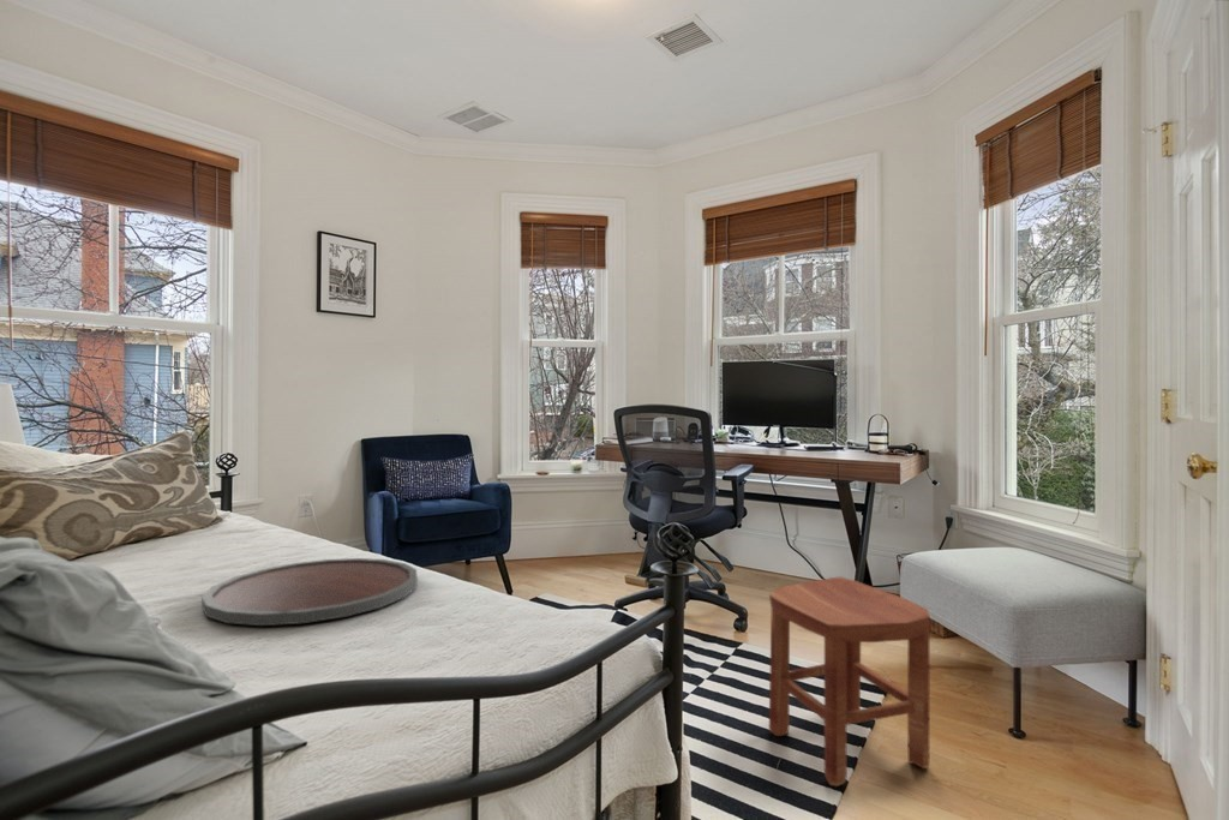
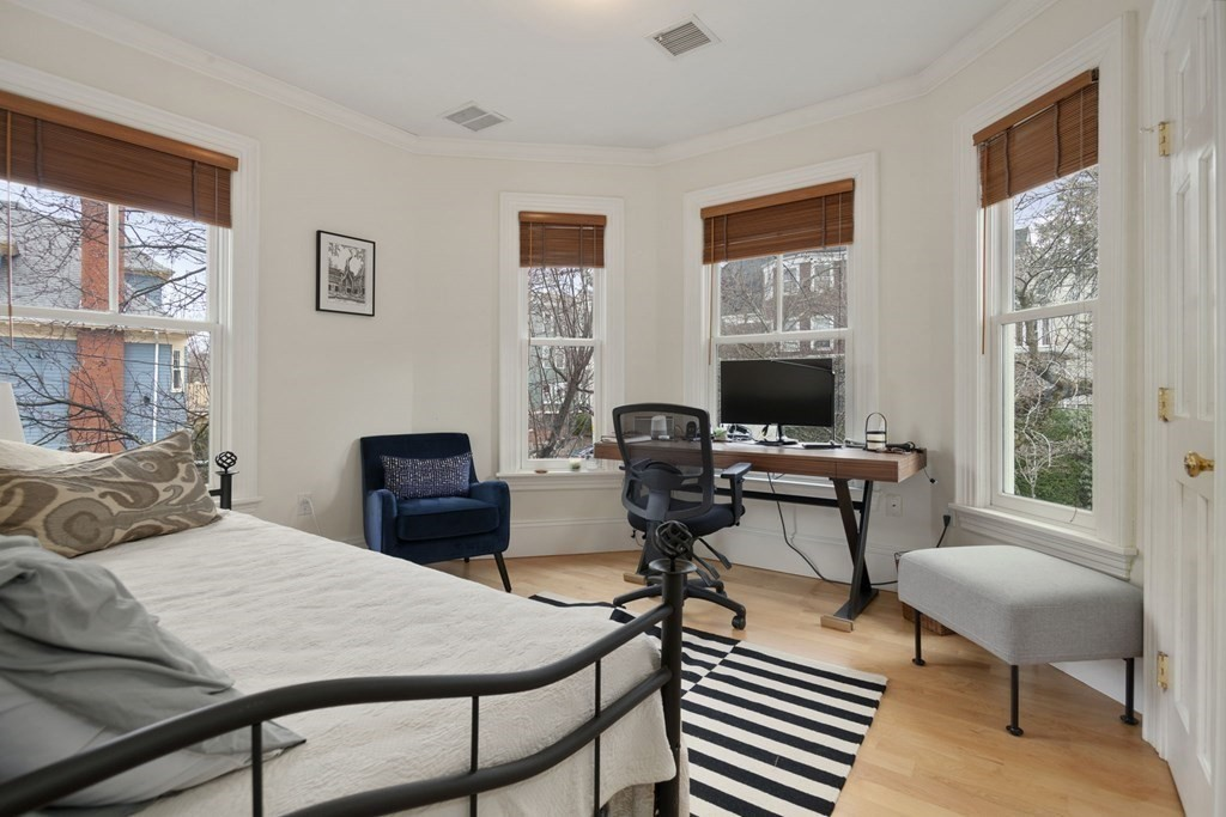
- stool (844, 671)
- tray (317, 585)
